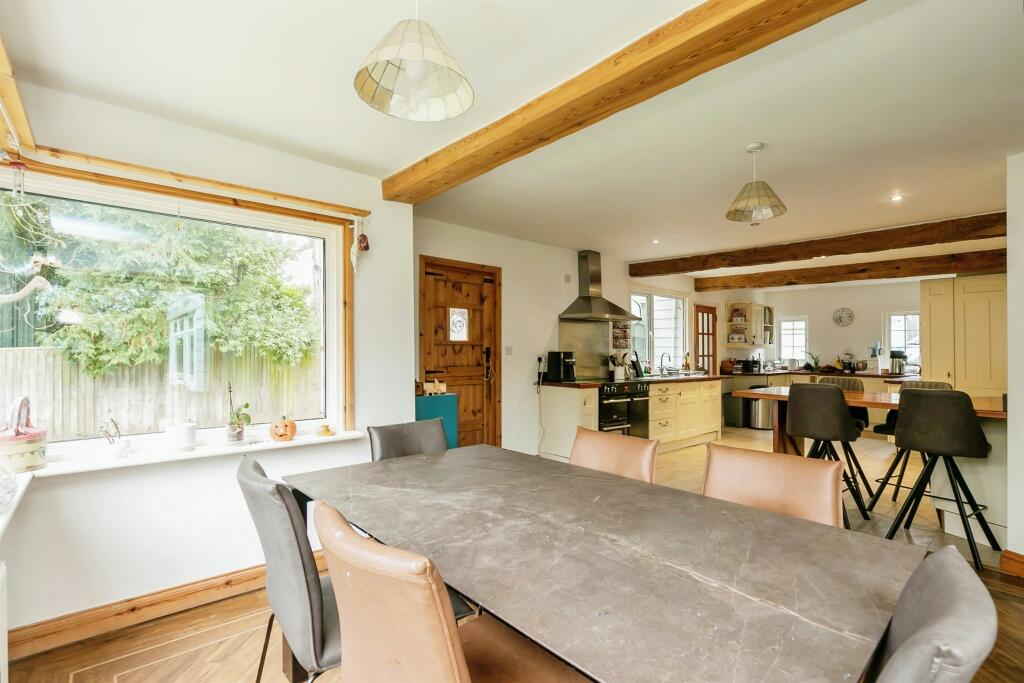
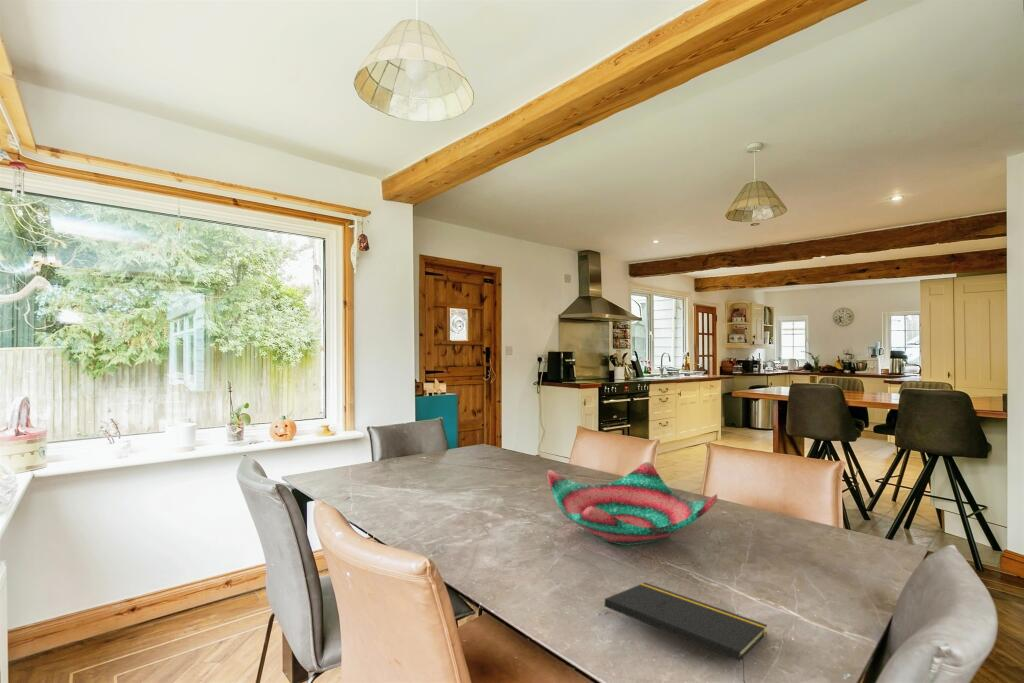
+ notepad (684, 615)
+ decorative bowl (625, 506)
